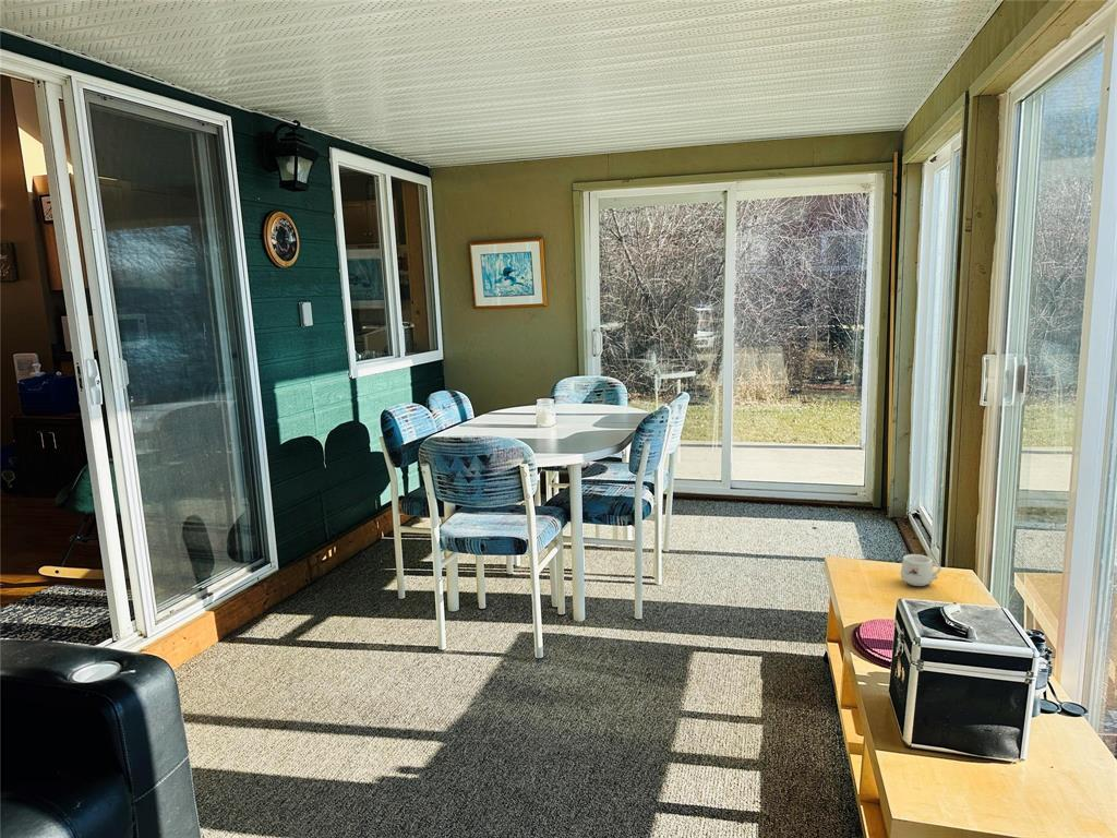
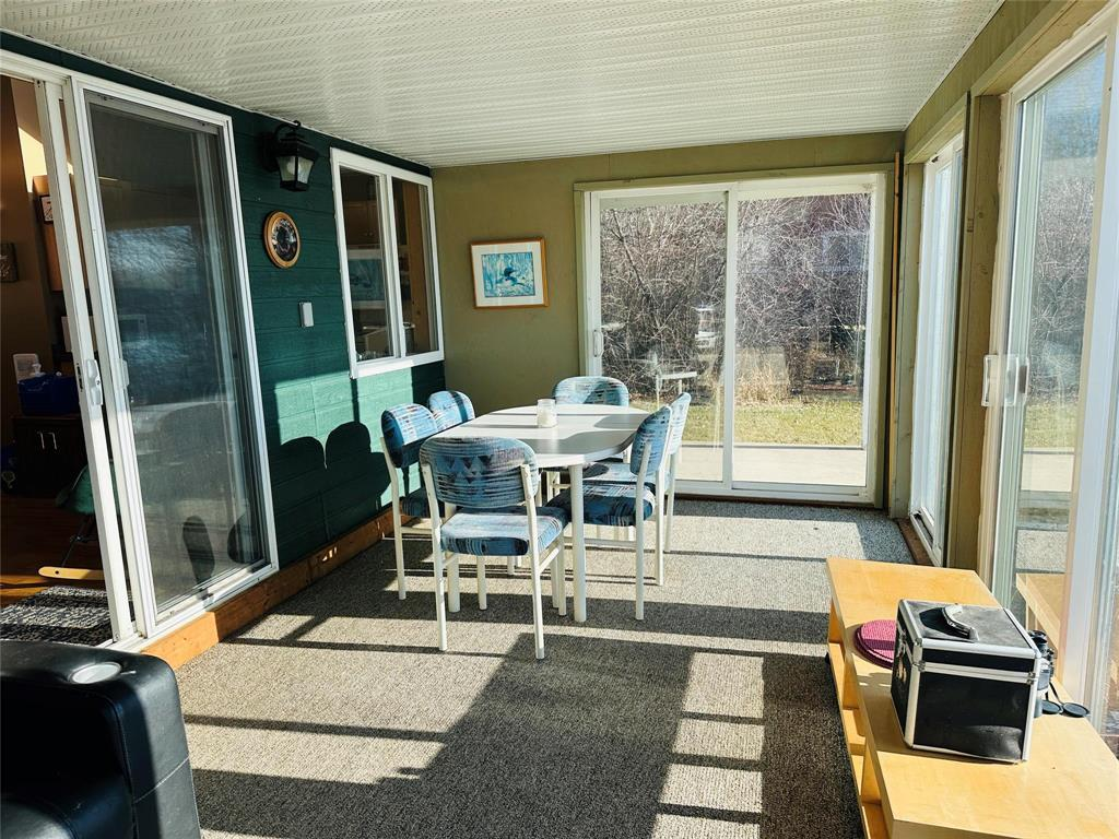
- mug (920, 571)
